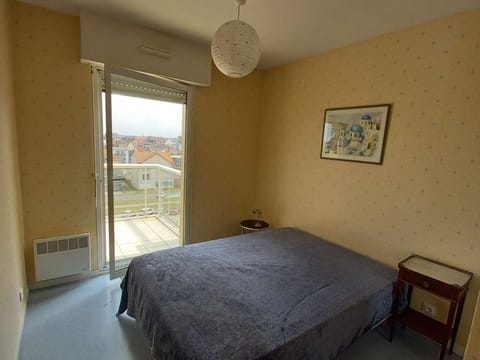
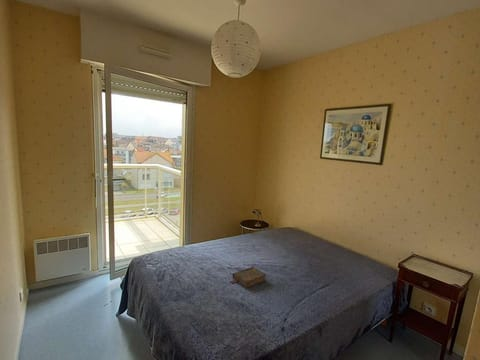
+ book (246, 277)
